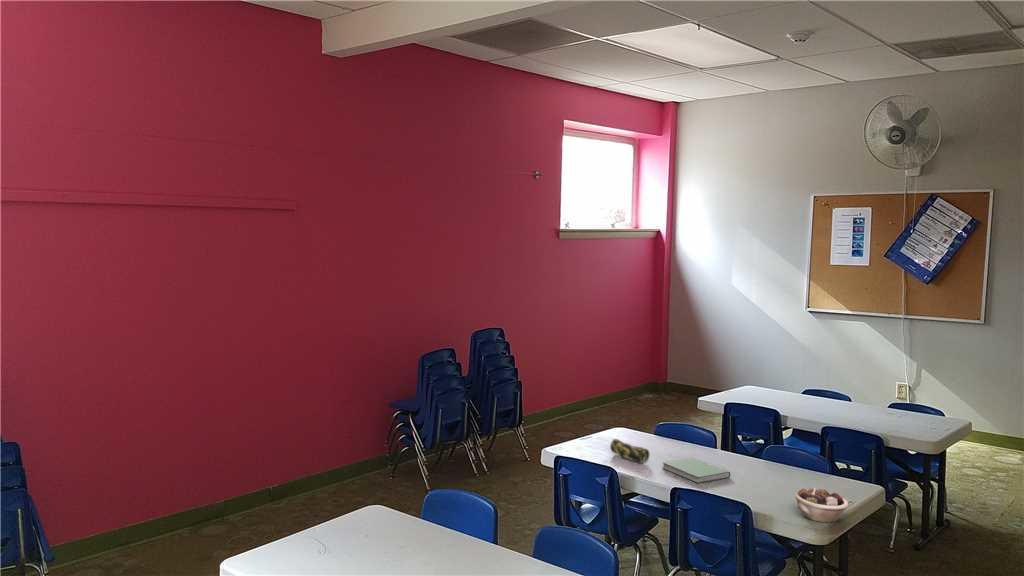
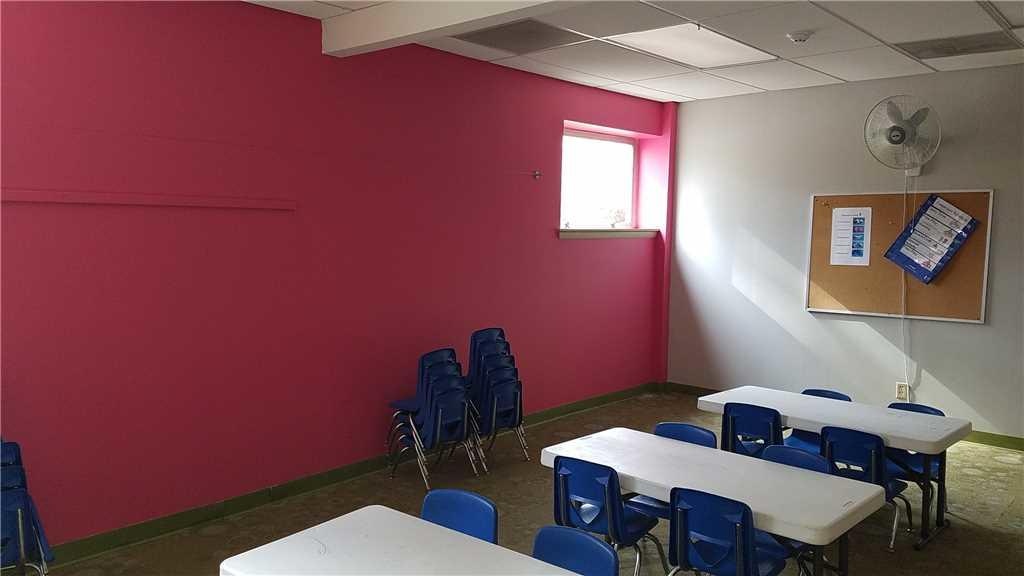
- pencil case (628, 450)
- hardcover book (695, 469)
- succulent planter (821, 503)
